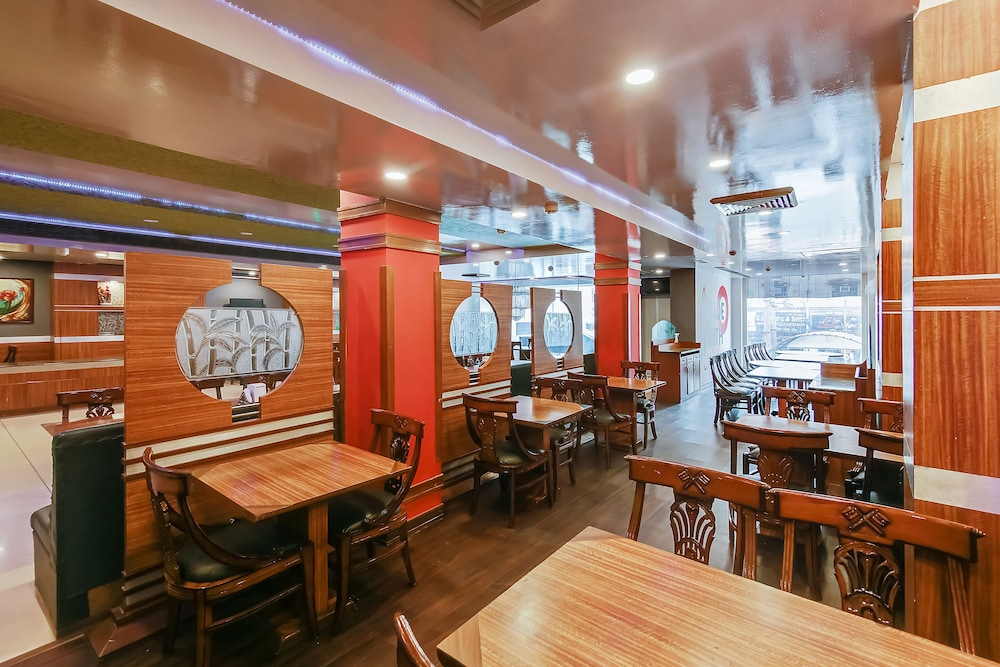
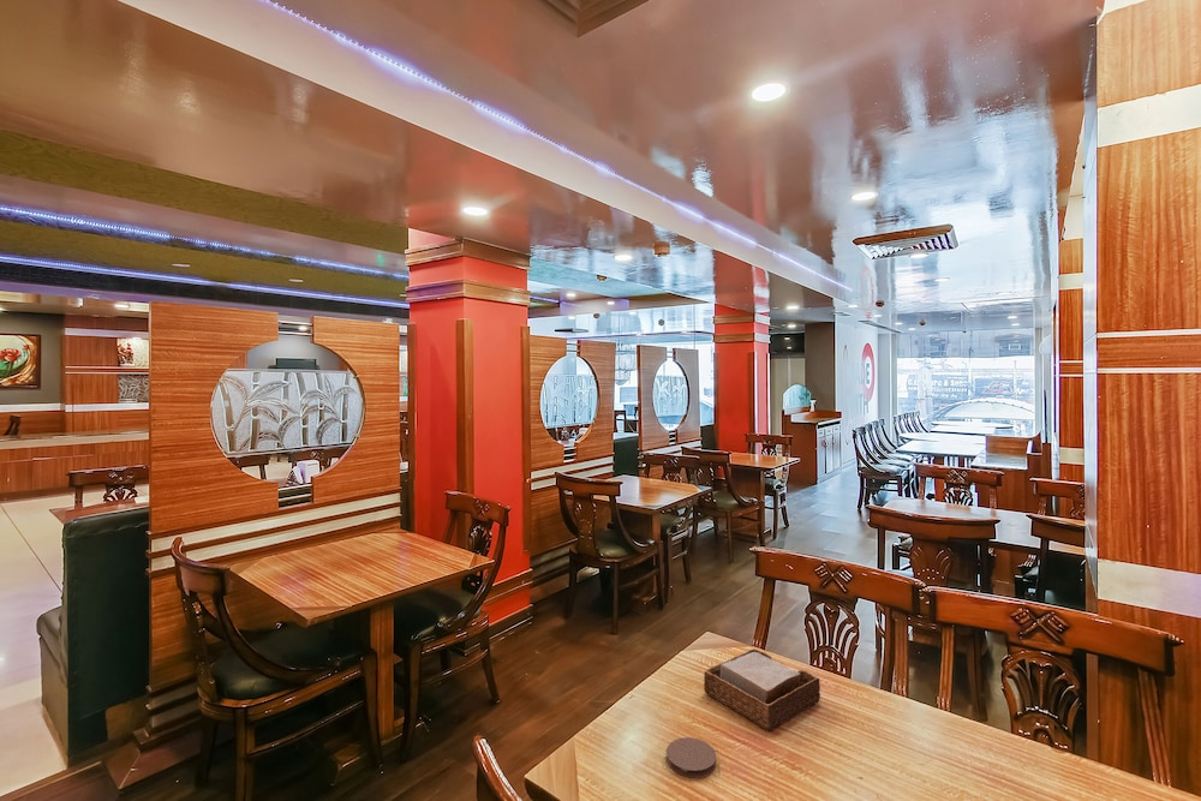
+ napkin holder (760, 682)
+ coaster (691, 757)
